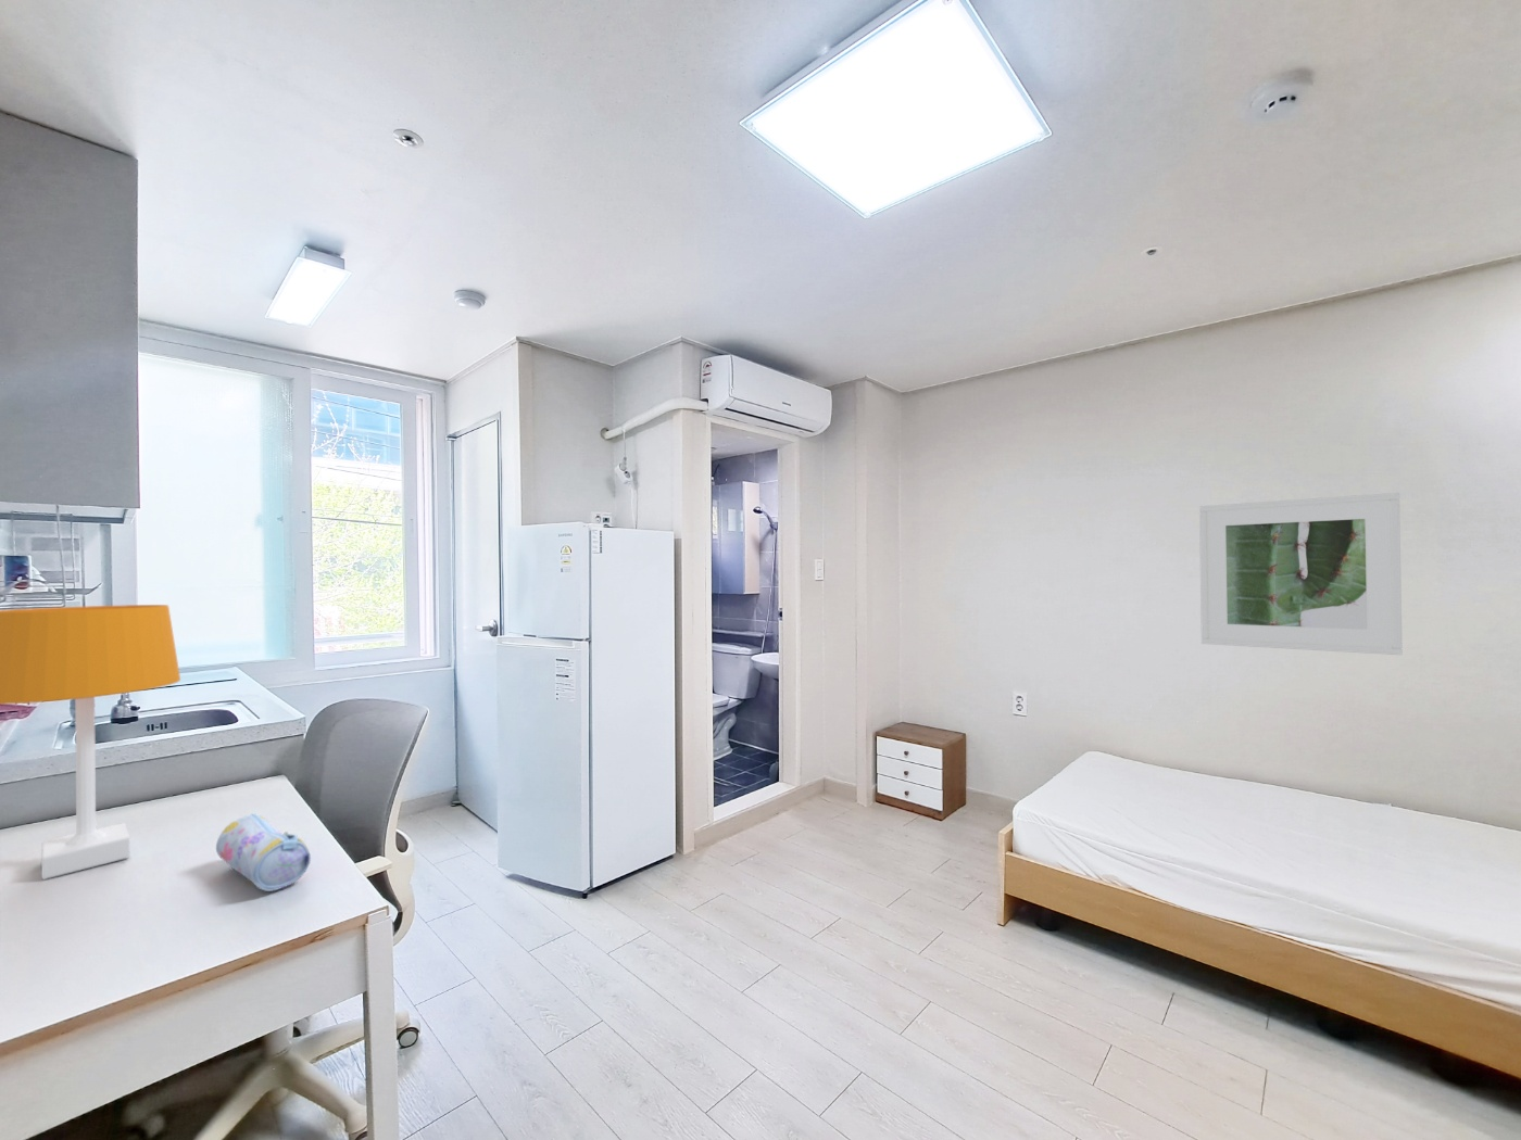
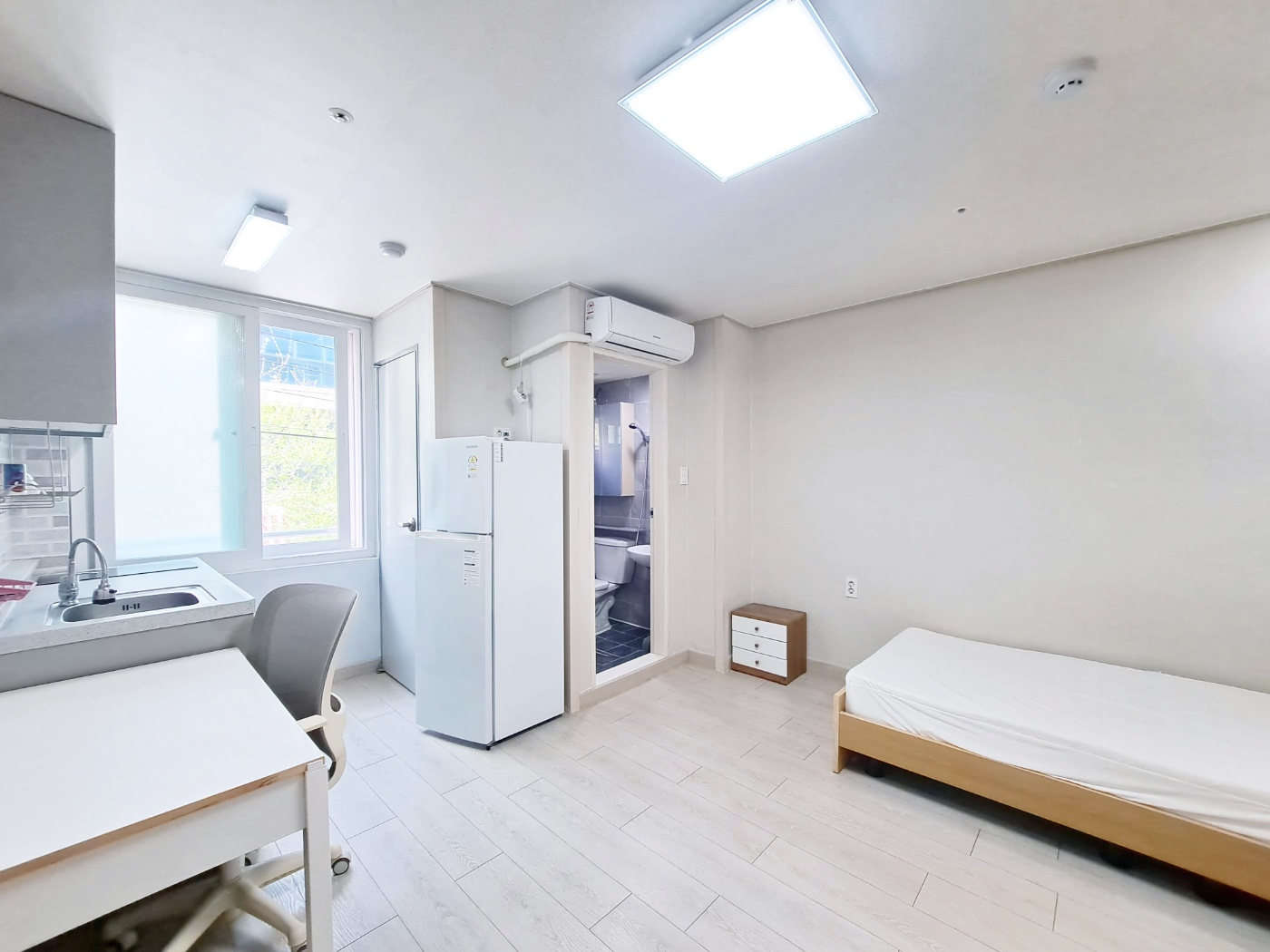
- desk lamp (85, 733)
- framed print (1292, 575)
- pencil case (262, 850)
